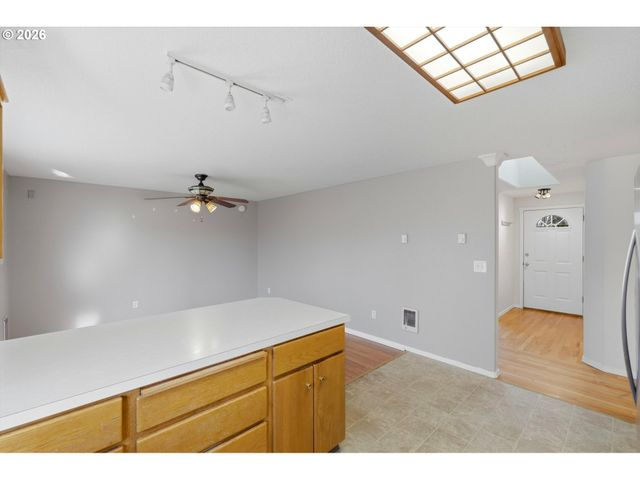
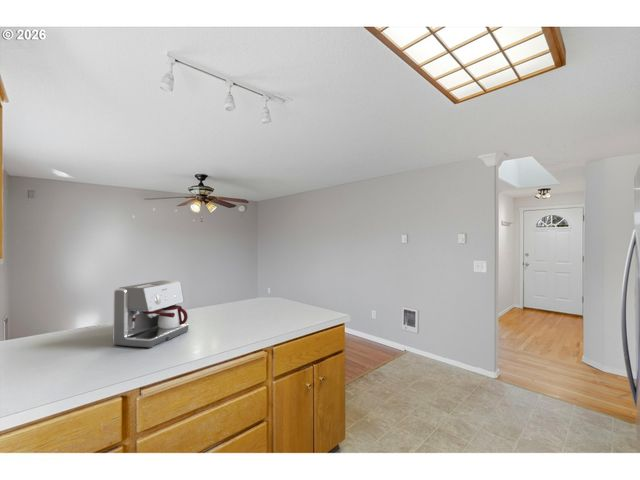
+ coffee maker (153, 310)
